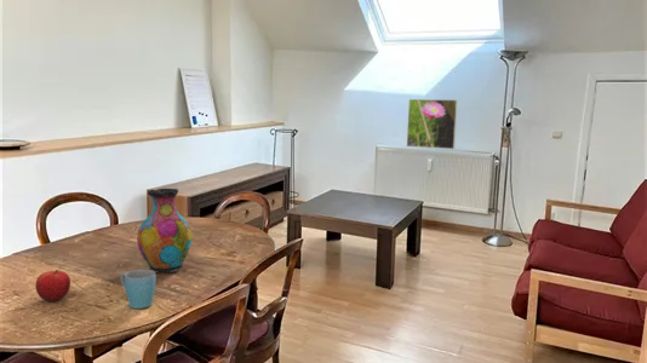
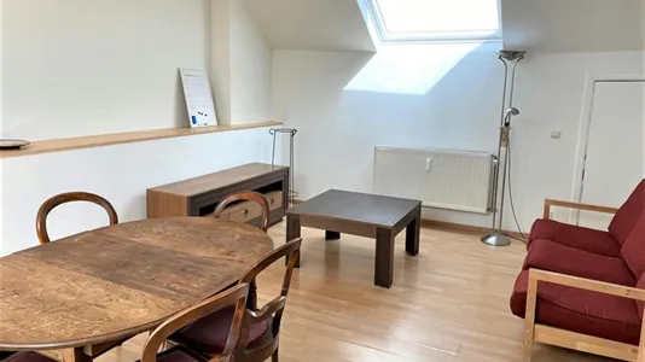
- fruit (52, 284)
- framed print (431, 123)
- mug (136, 288)
- vase (165, 229)
